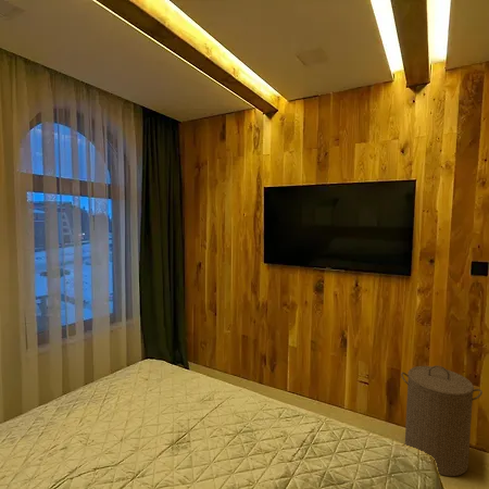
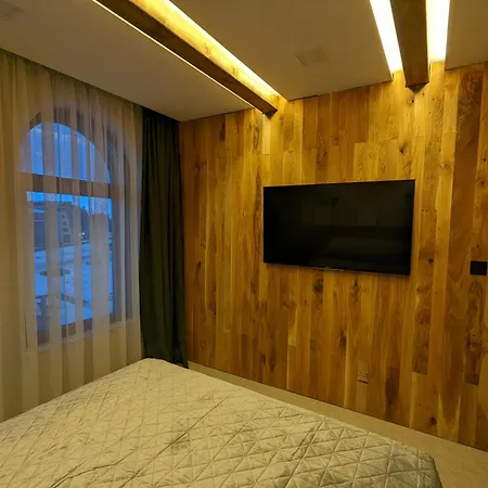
- laundry hamper (437, 411)
